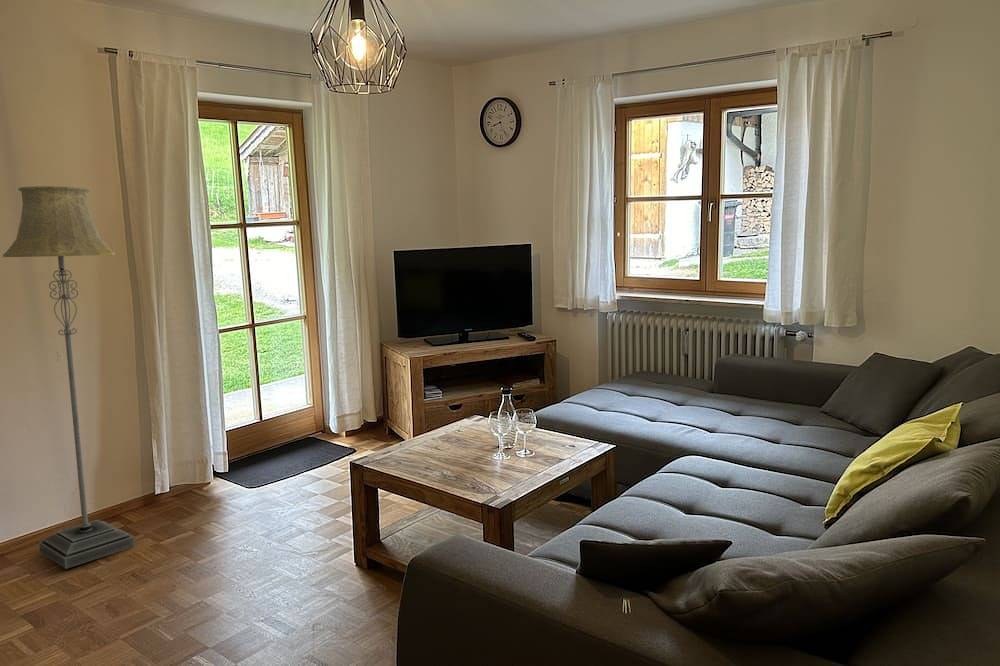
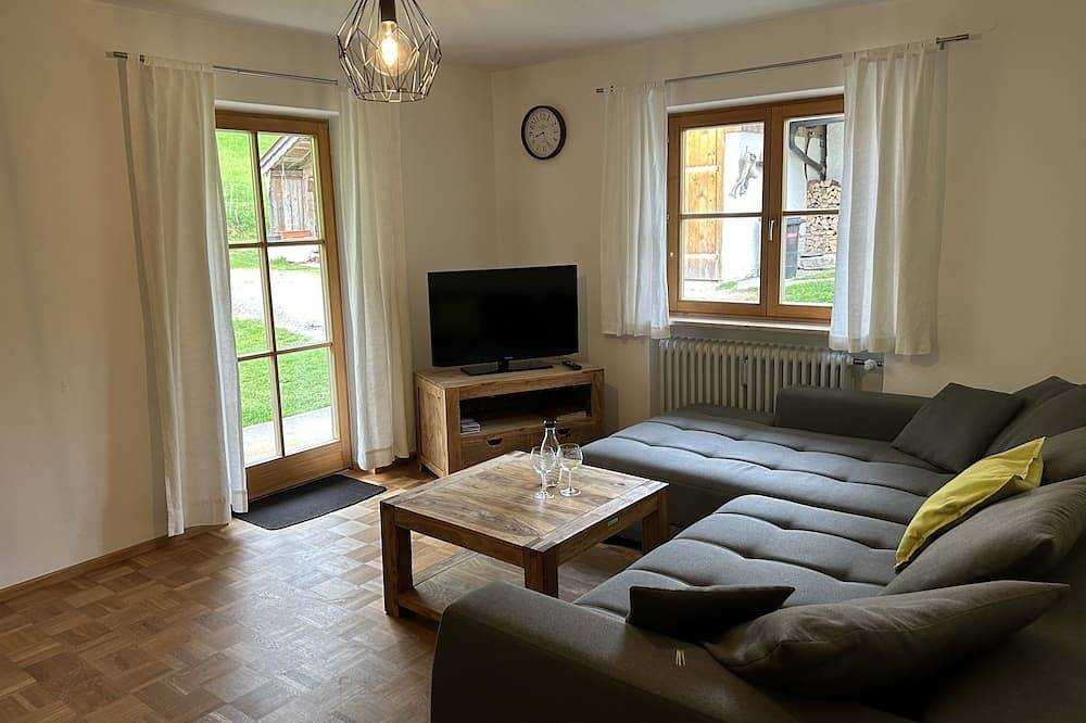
- floor lamp (71, 374)
